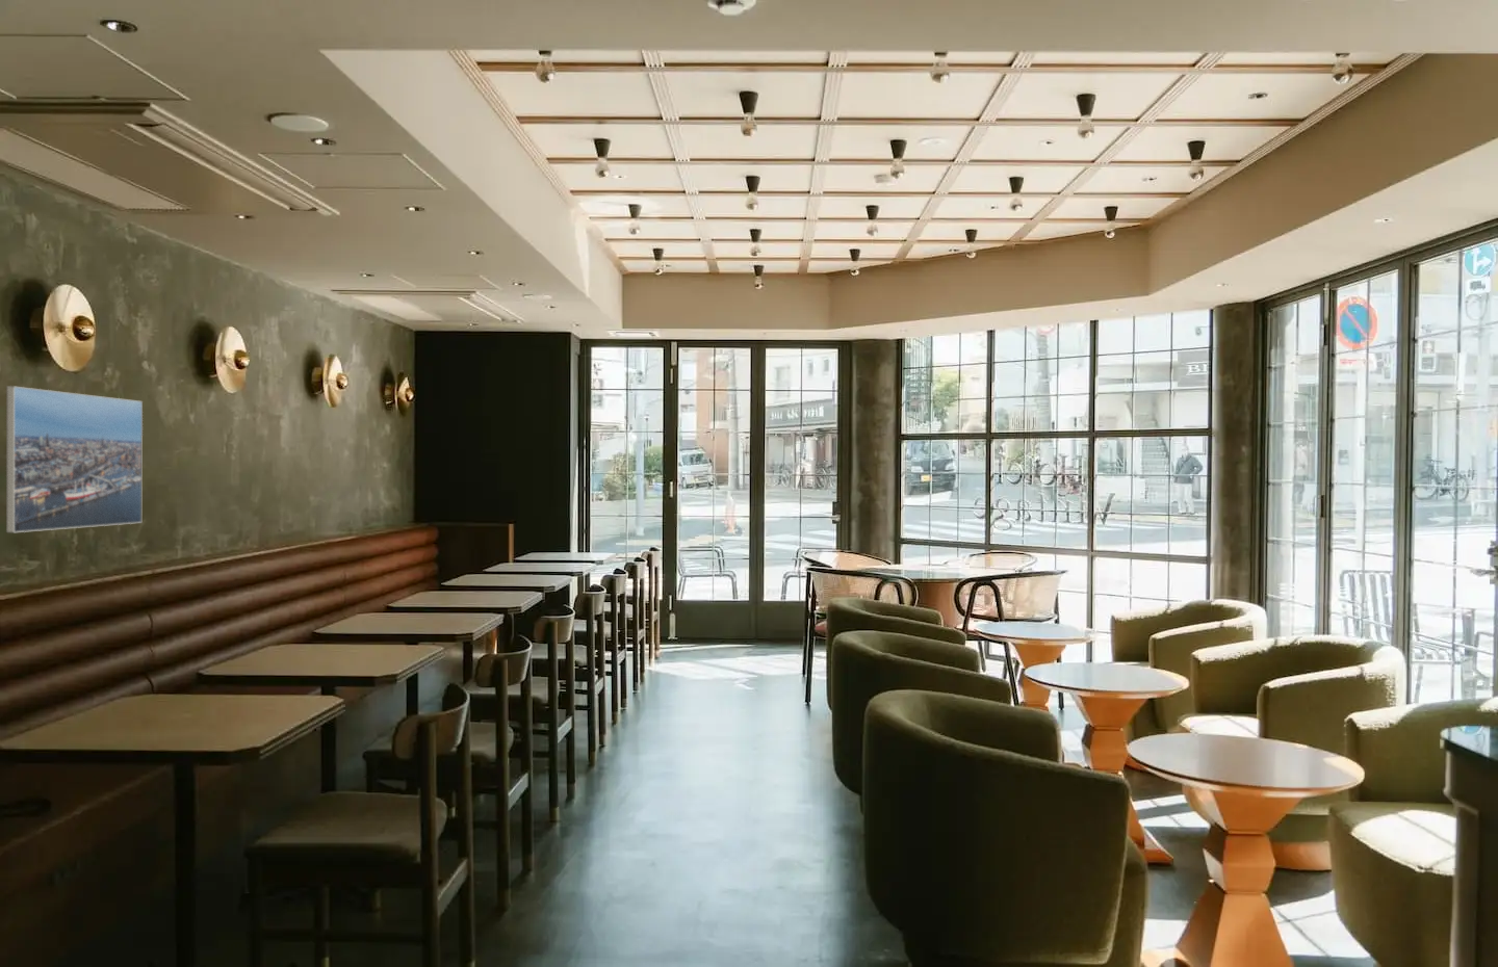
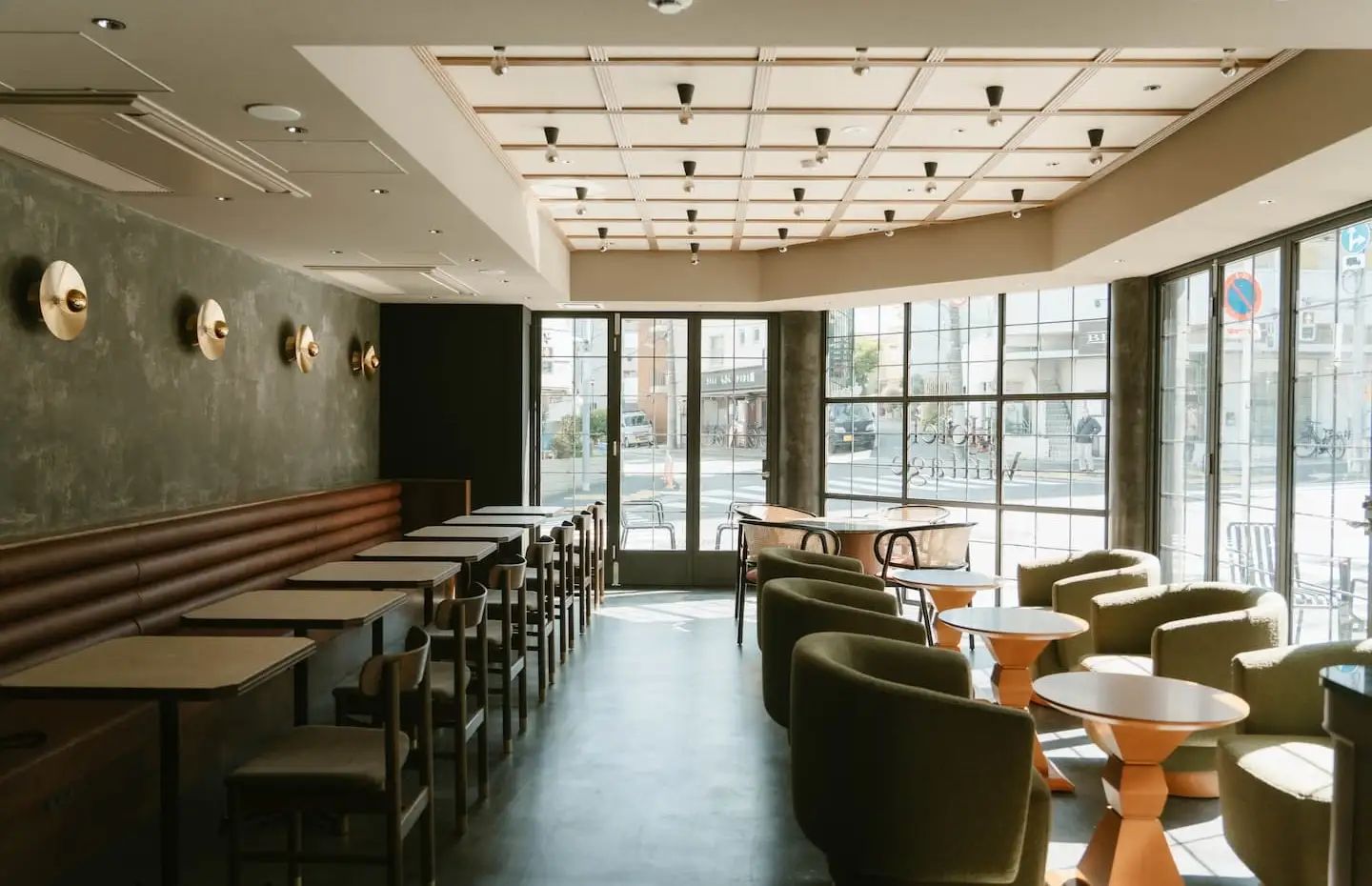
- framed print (80, 461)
